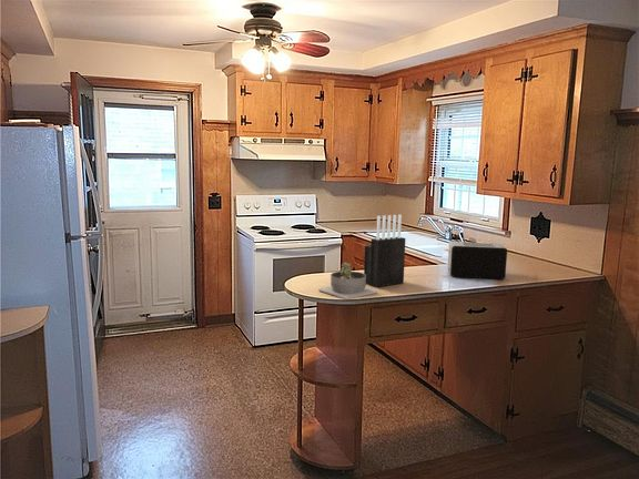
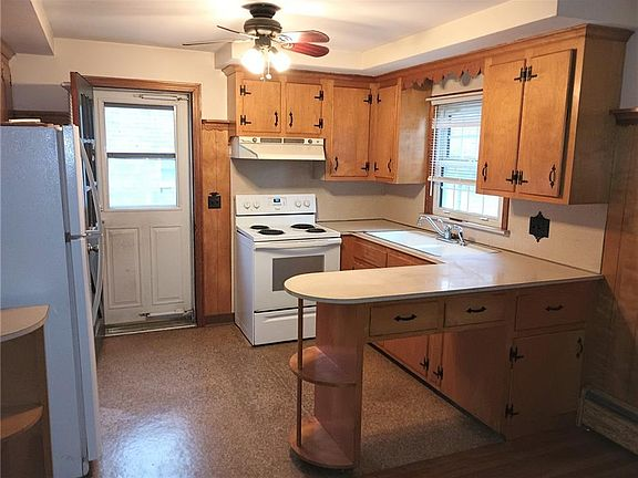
- toaster (476, 259)
- knife block (383, 248)
- succulent planter (347, 276)
